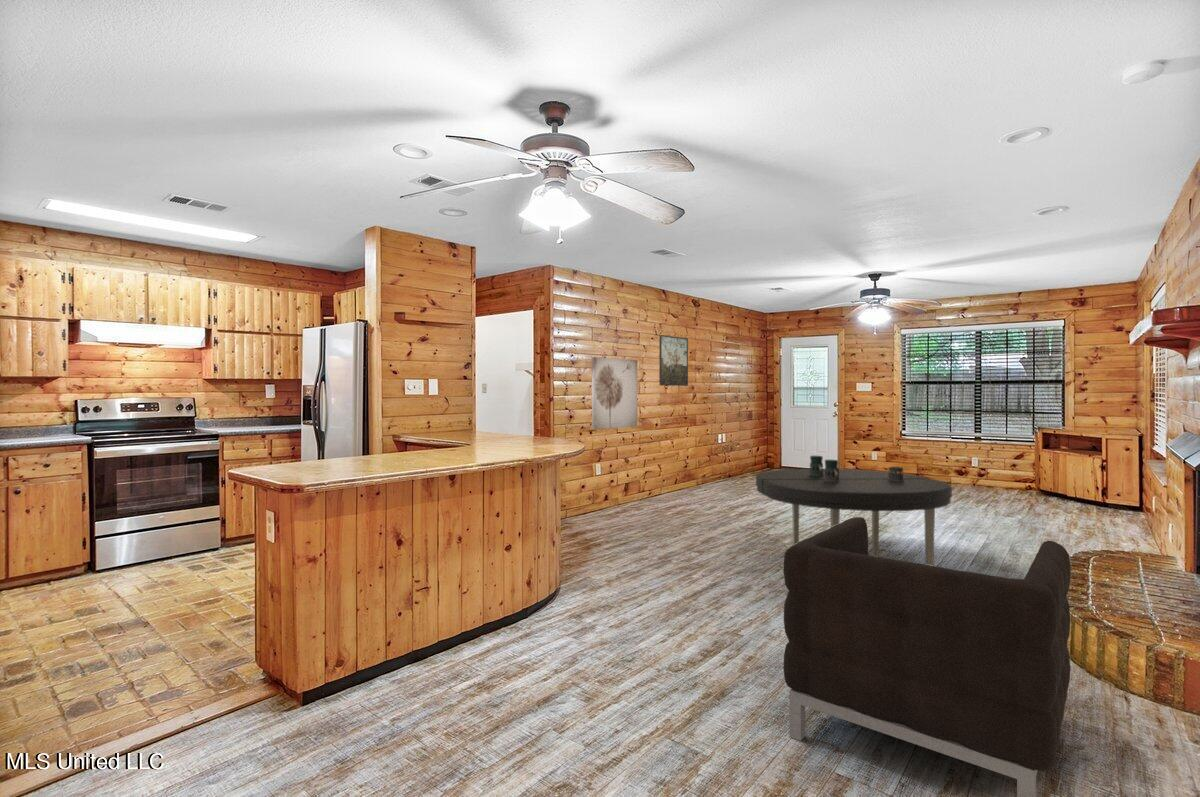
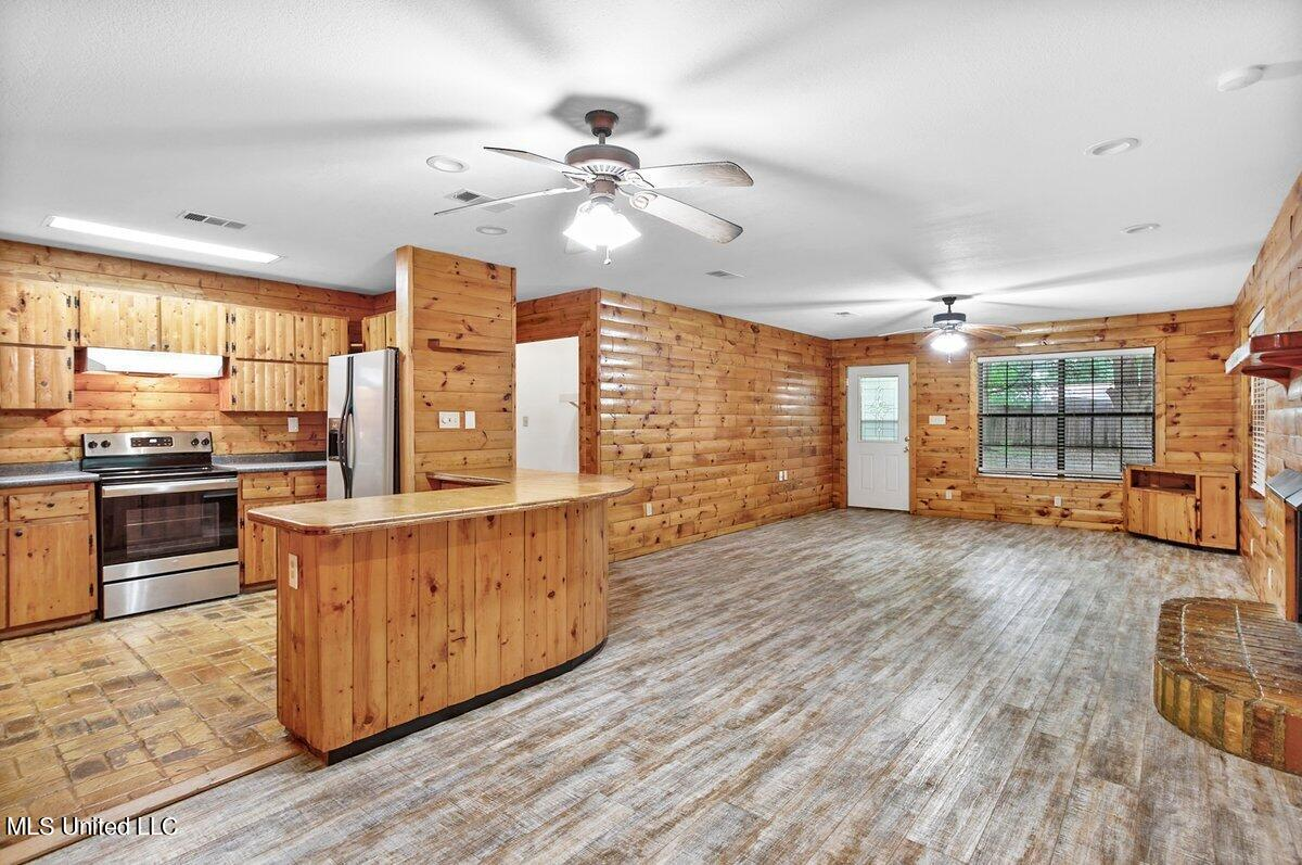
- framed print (674, 361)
- wall art (615, 393)
- armchair (926, 636)
- dining table (847, 509)
